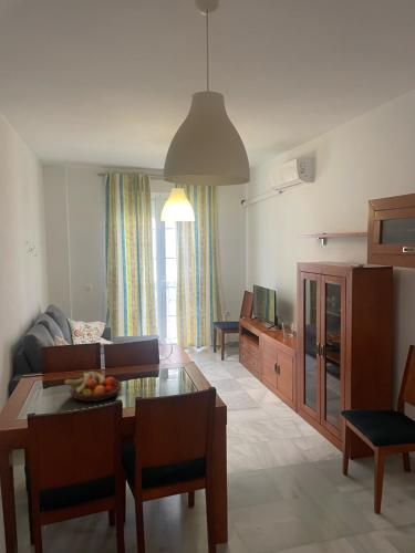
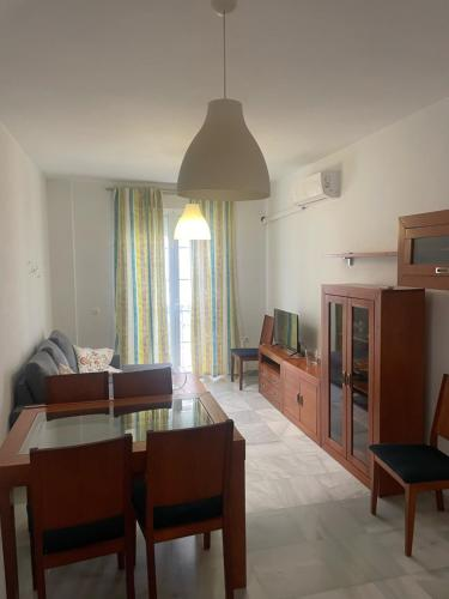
- fruit bowl (95, 384)
